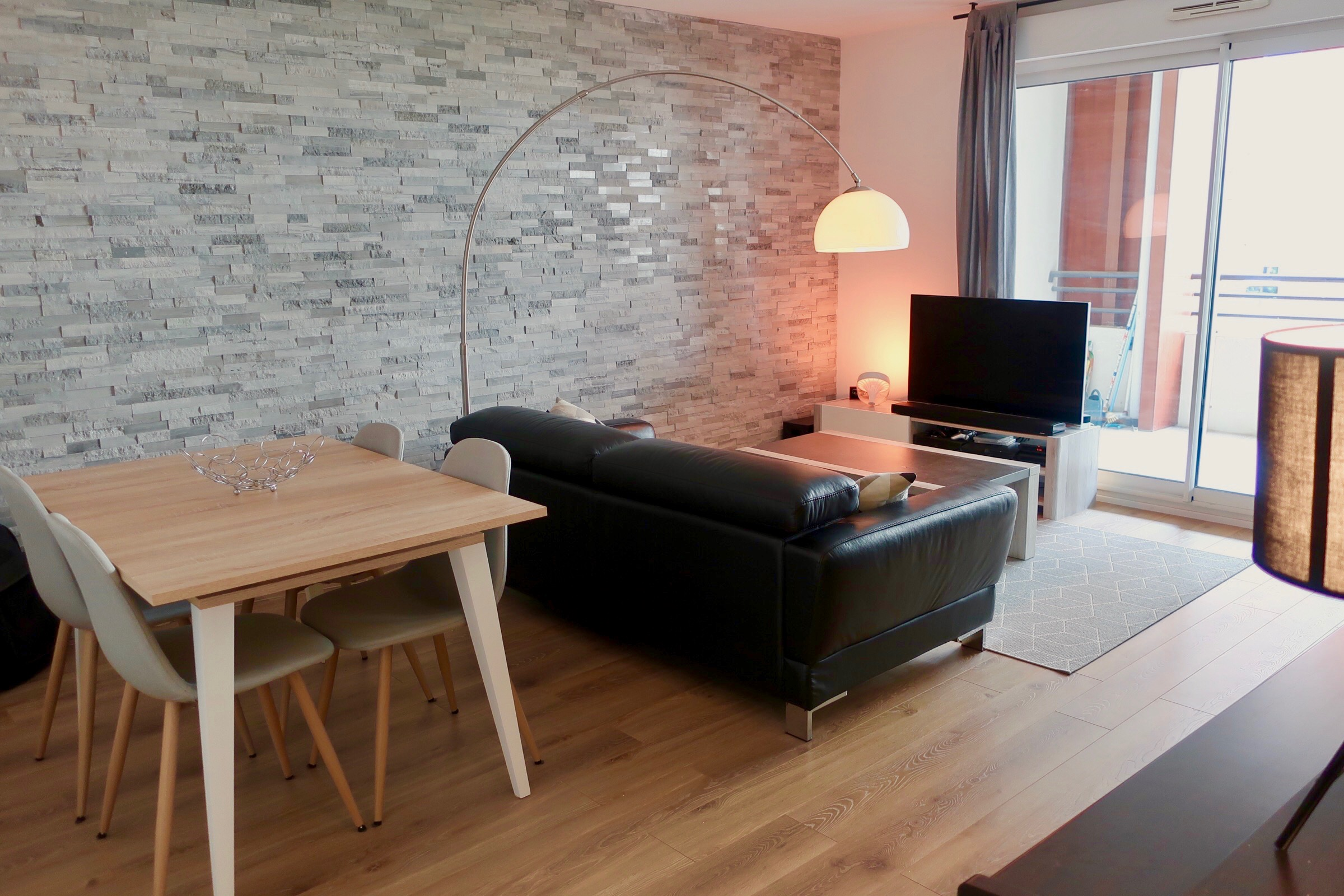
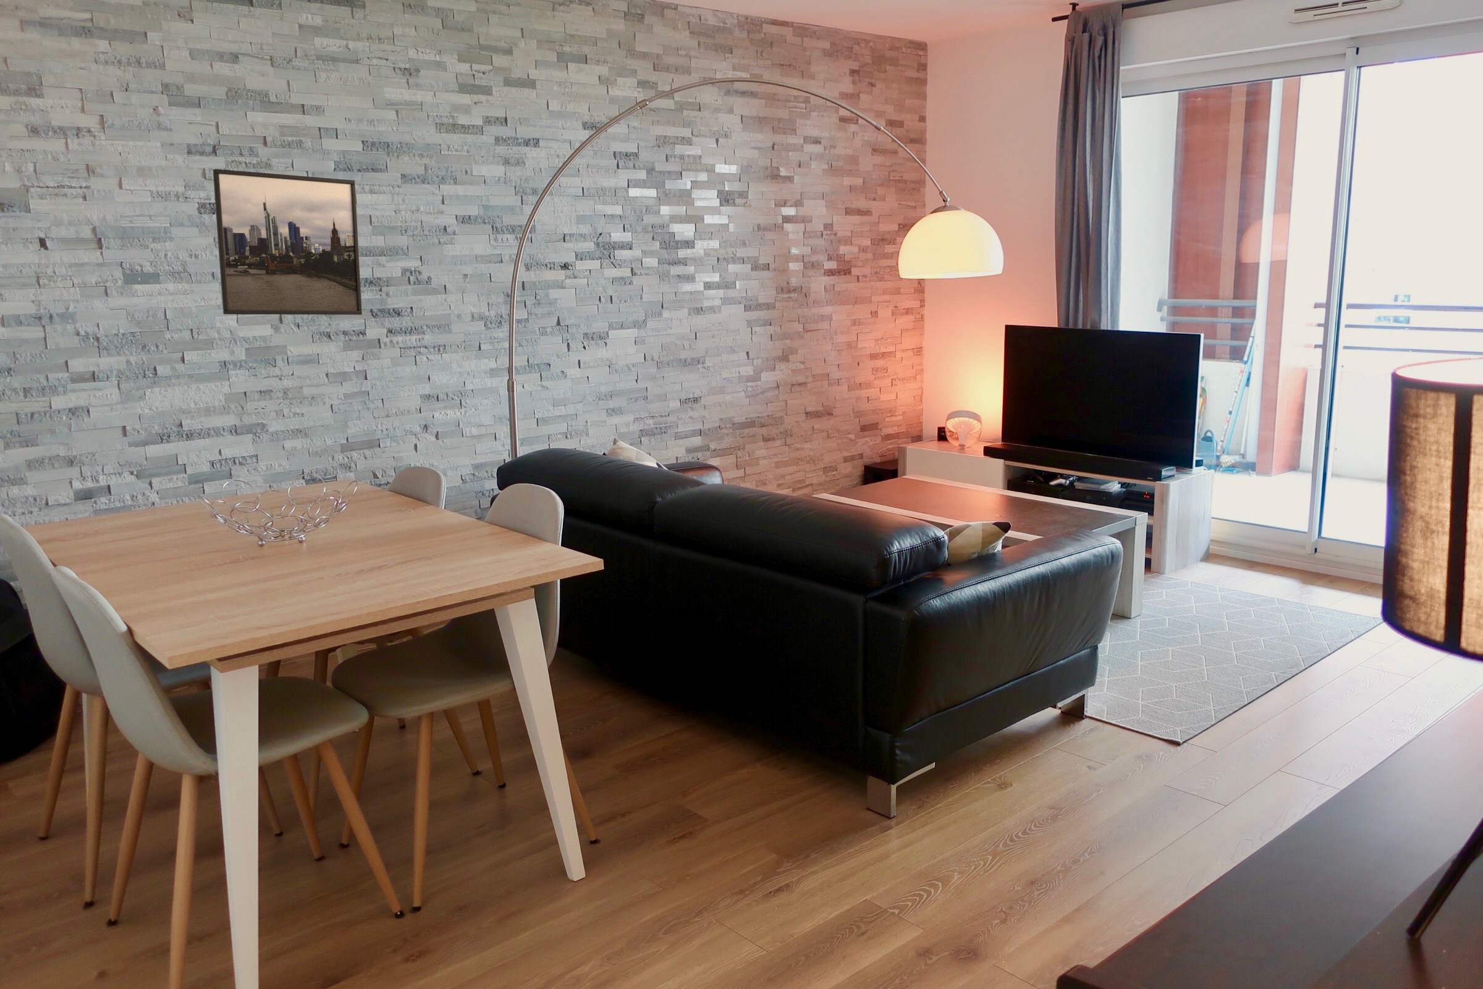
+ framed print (290, 245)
